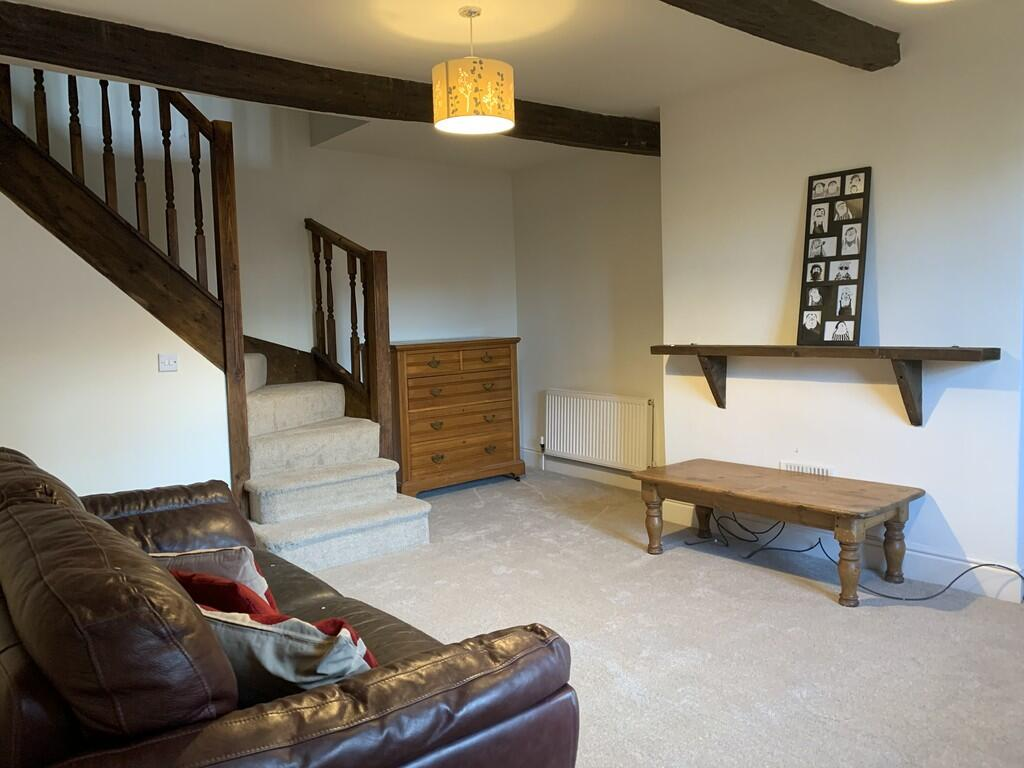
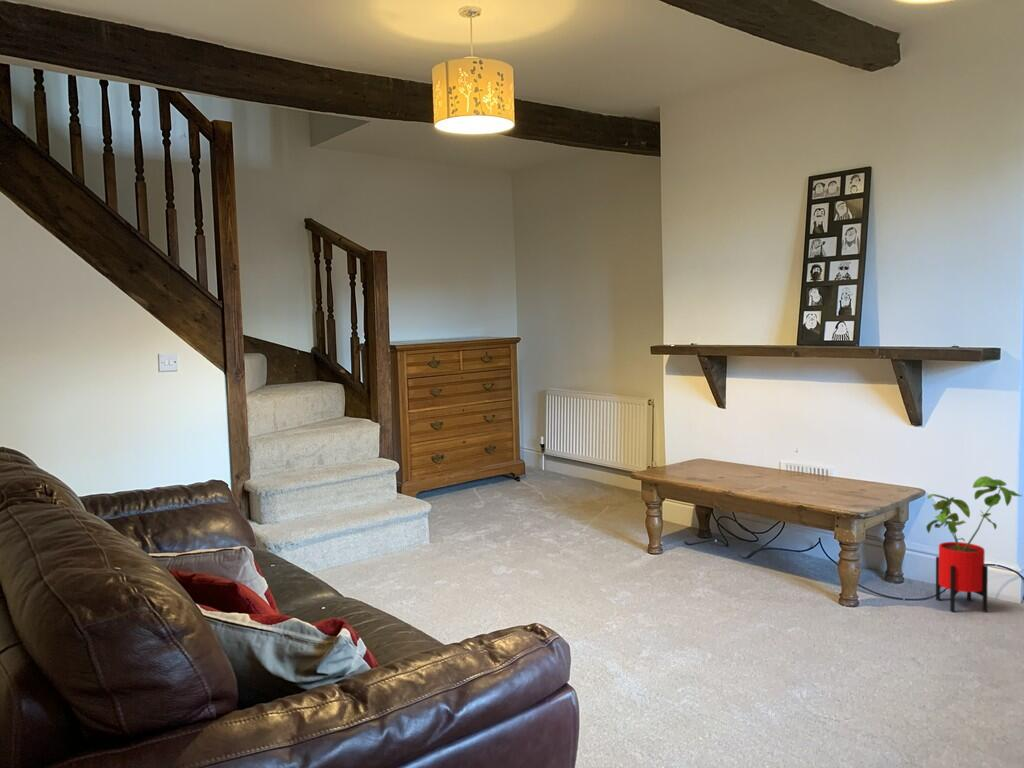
+ house plant (964, 540)
